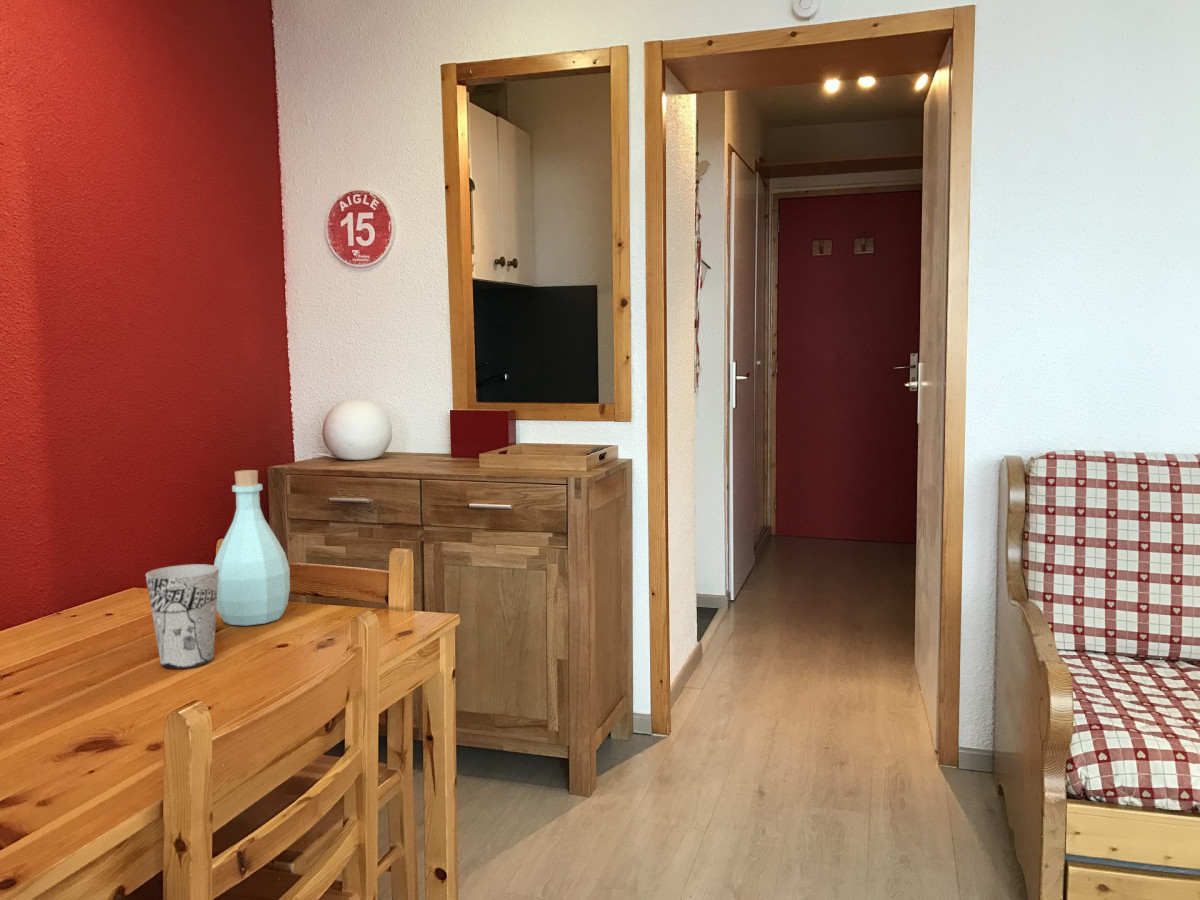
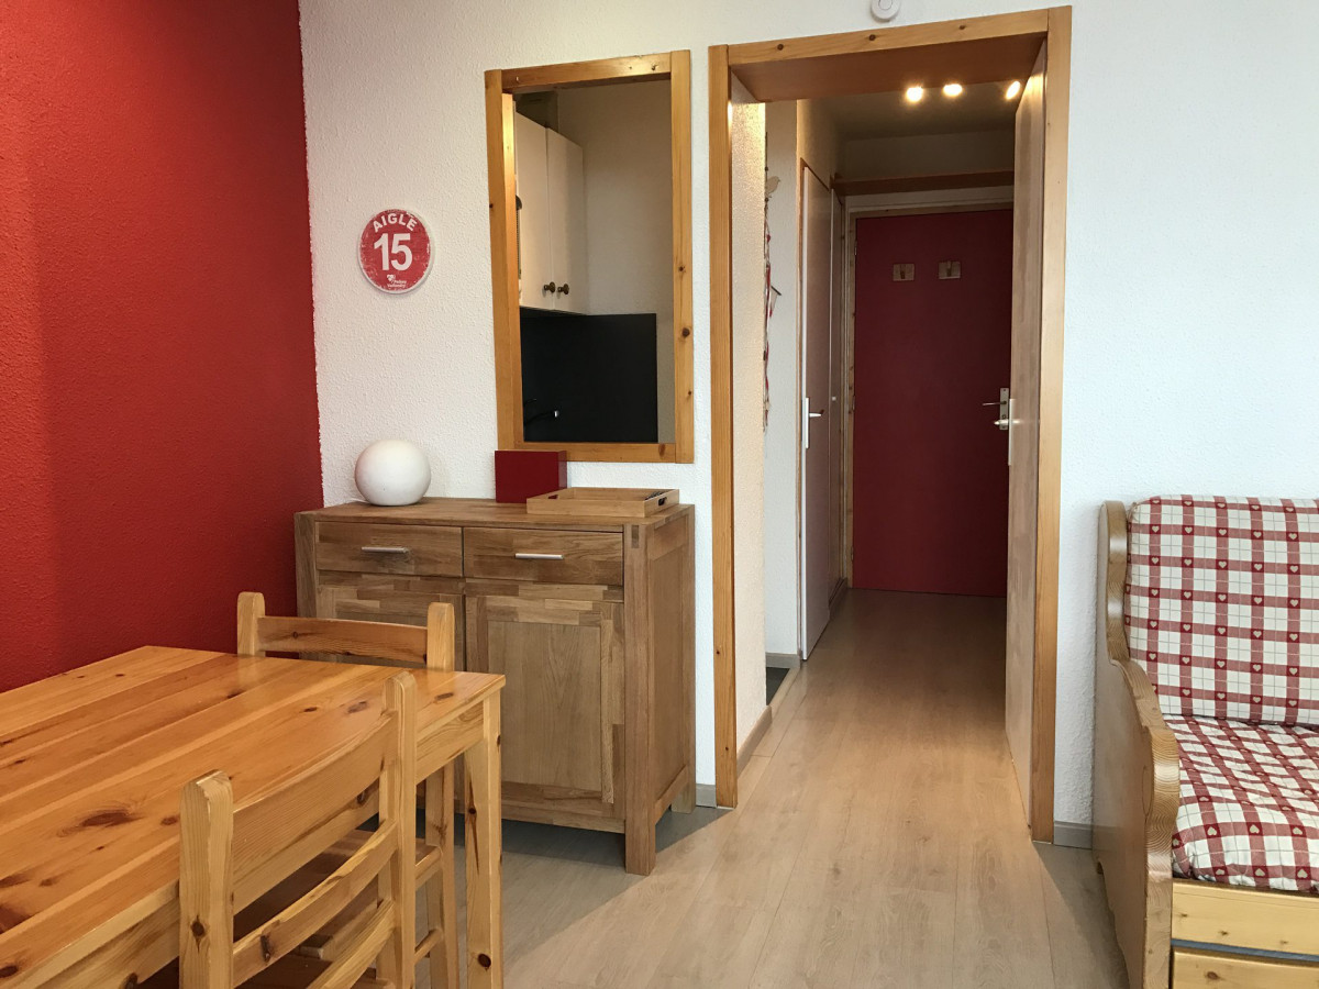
- cup (185, 616)
- bottle (250, 545)
